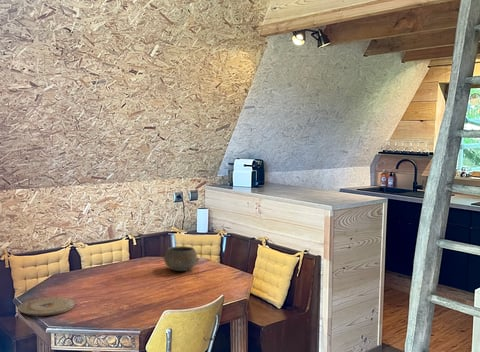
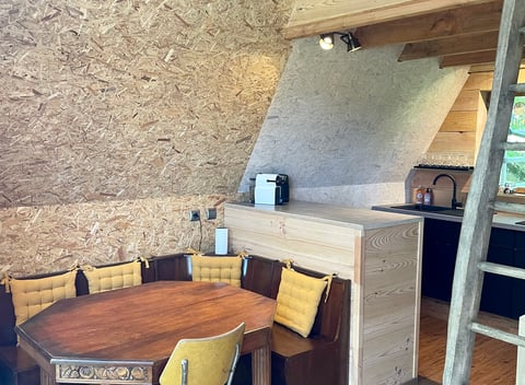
- bowl (180, 259)
- plate (47, 306)
